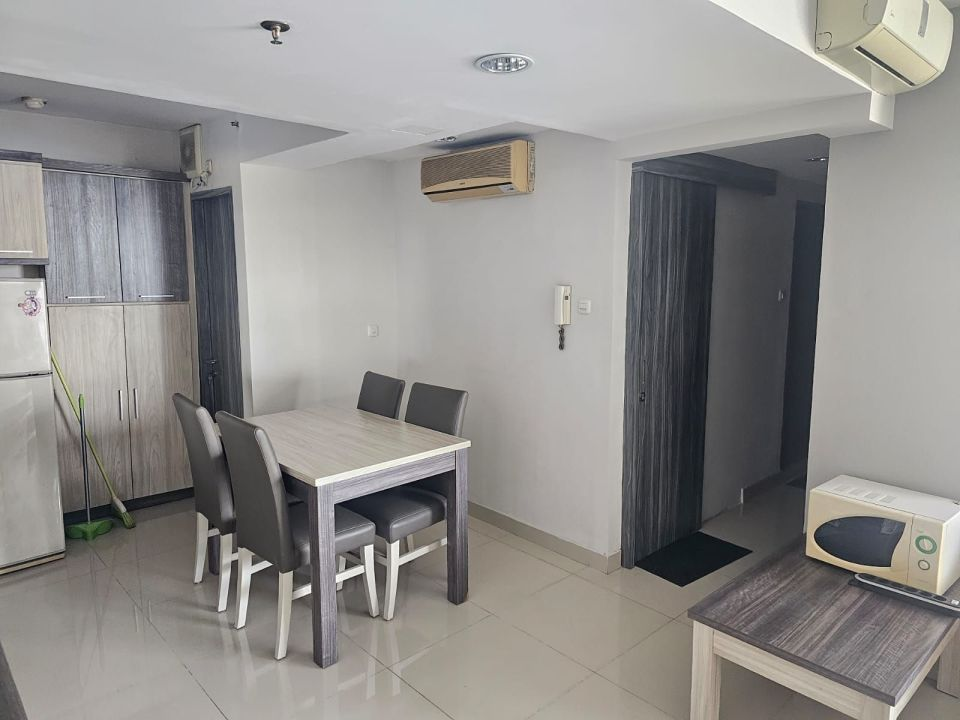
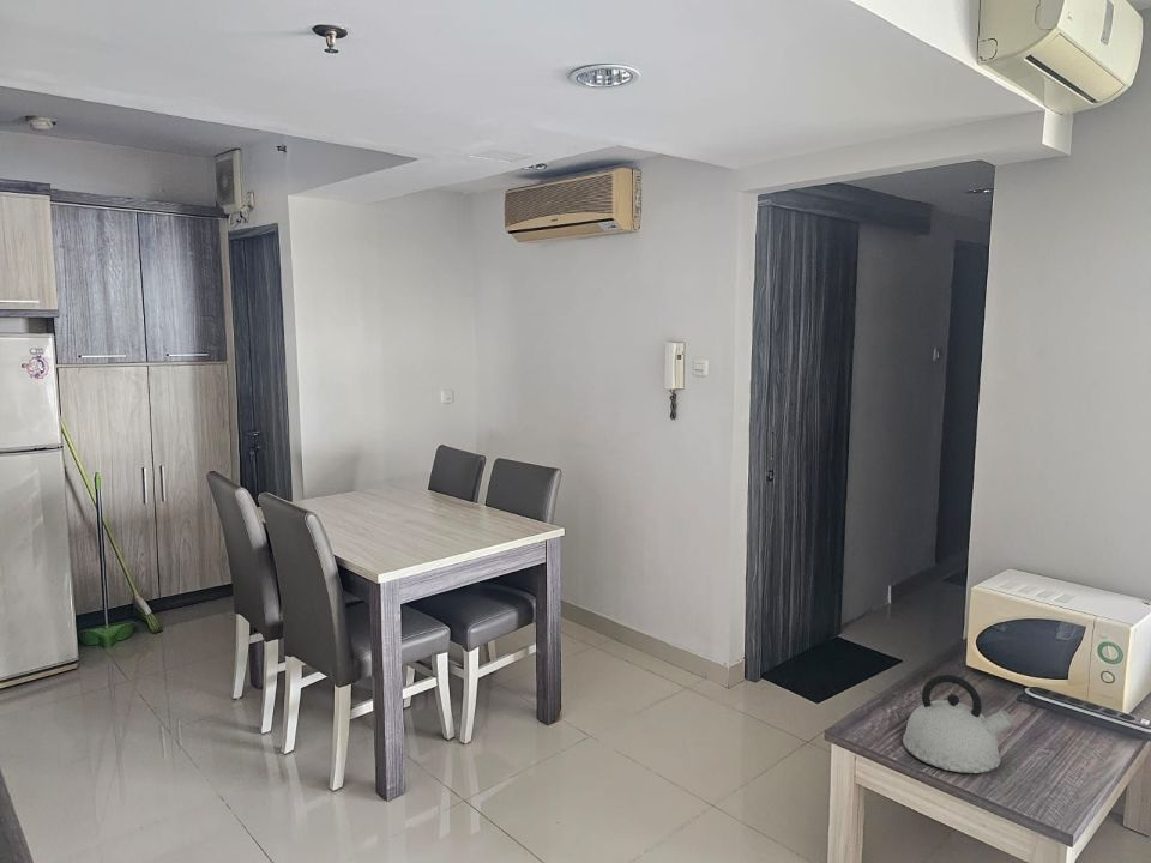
+ kettle (957, 713)
